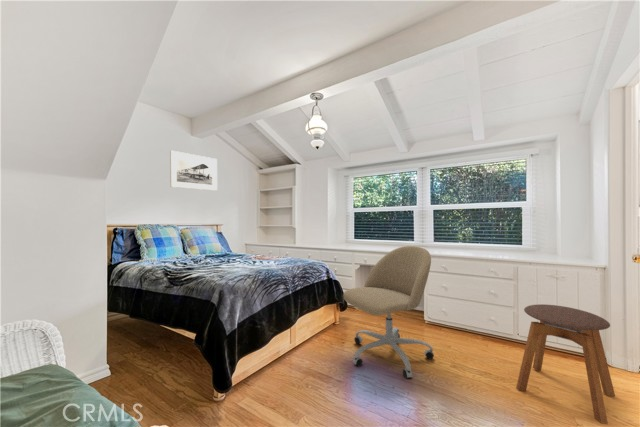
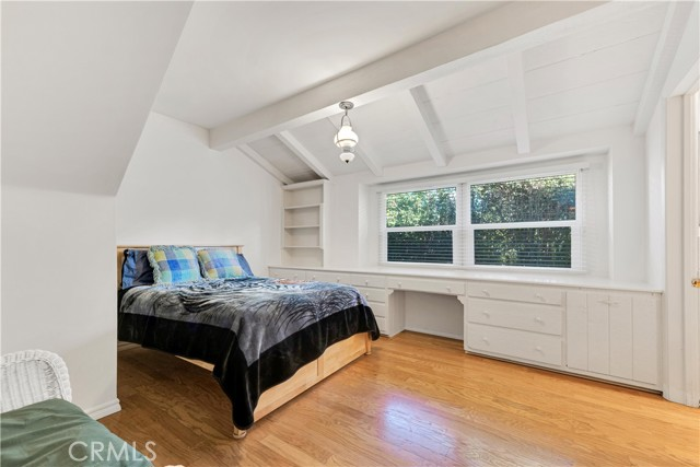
- stool (567, 339)
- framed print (195, 172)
- office chair (387, 302)
